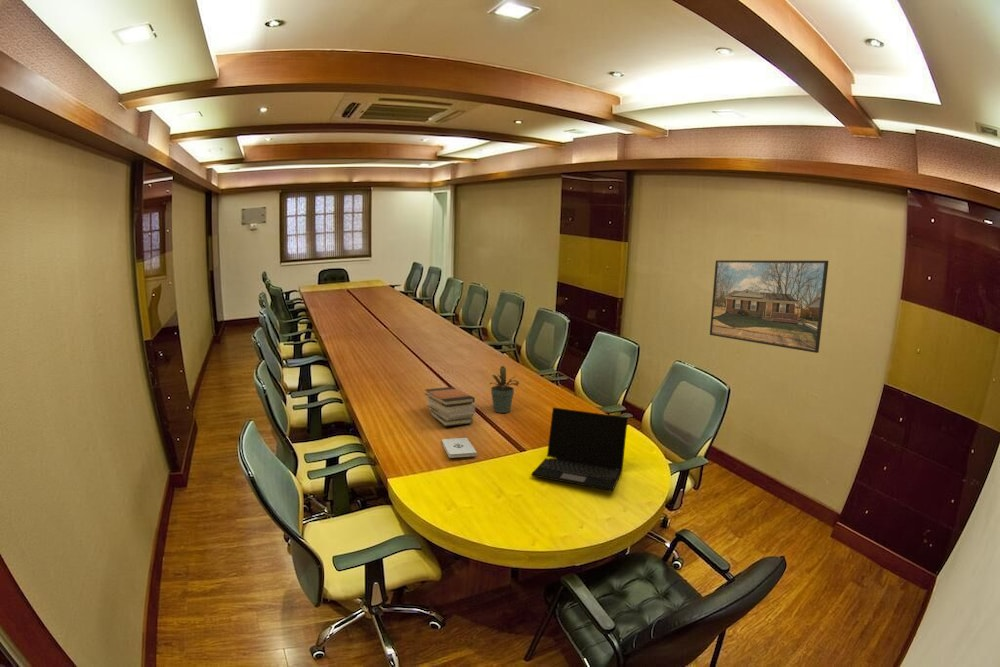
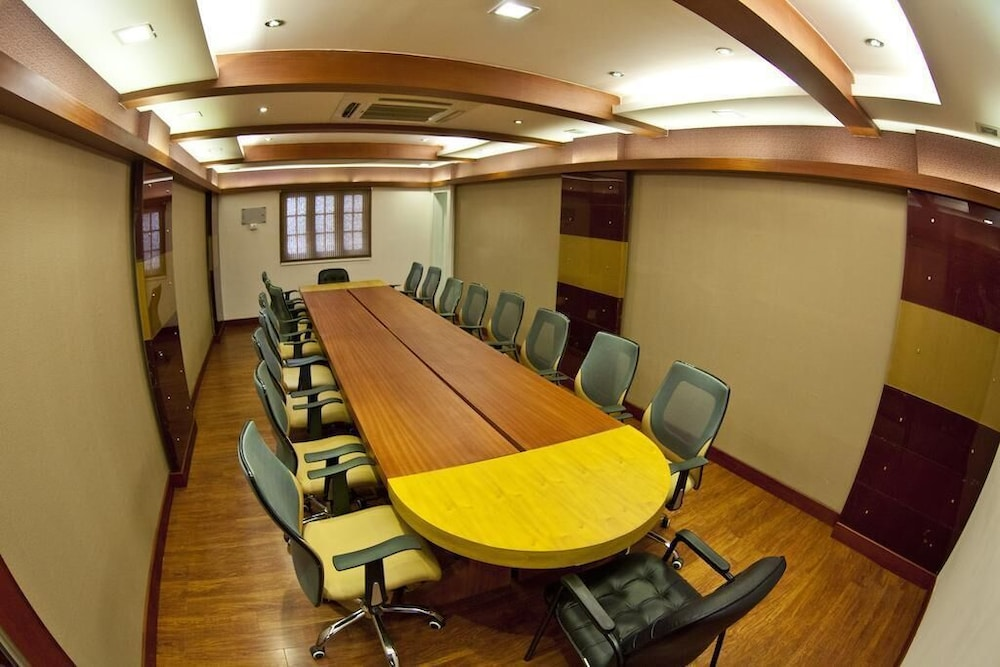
- laptop (580, 446)
- potted plant (505, 388)
- book stack (449, 405)
- notepad (458, 447)
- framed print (762, 302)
